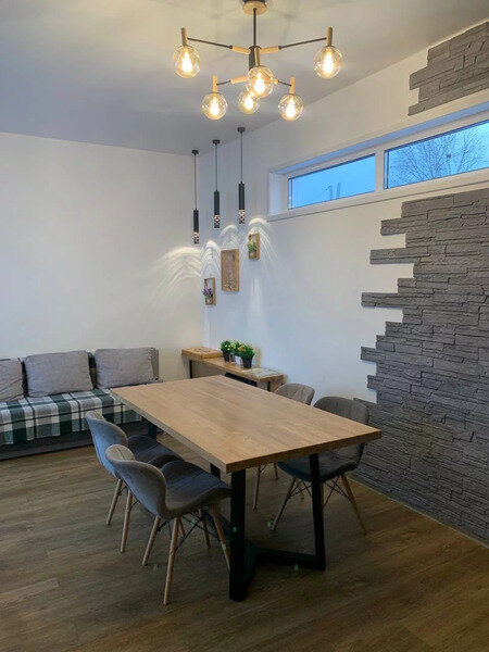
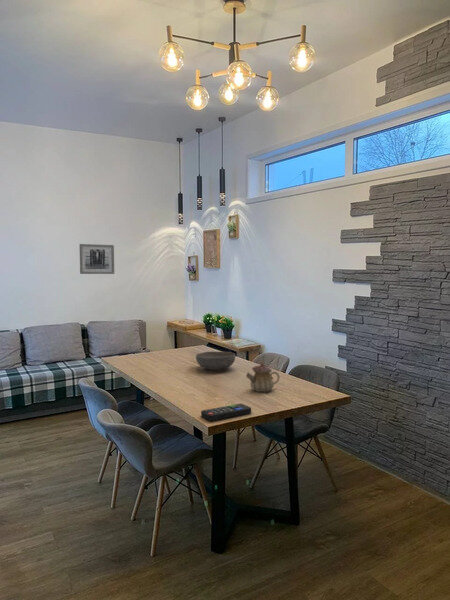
+ teapot (263, 375)
+ bowl (215, 361)
+ wall art (97, 259)
+ remote control (226, 411)
